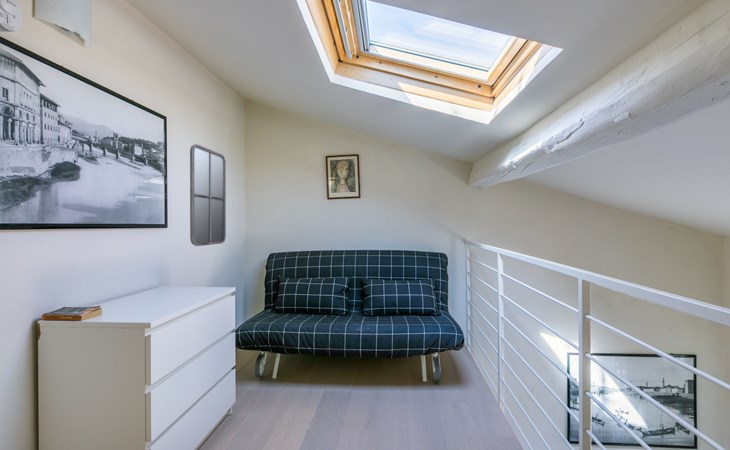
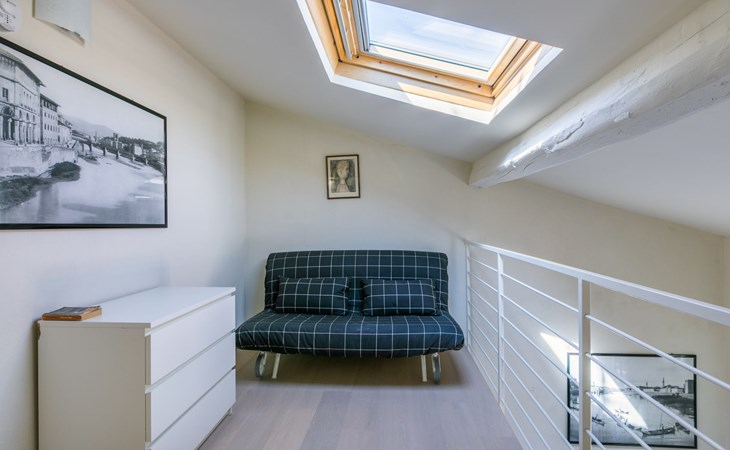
- home mirror (209, 197)
